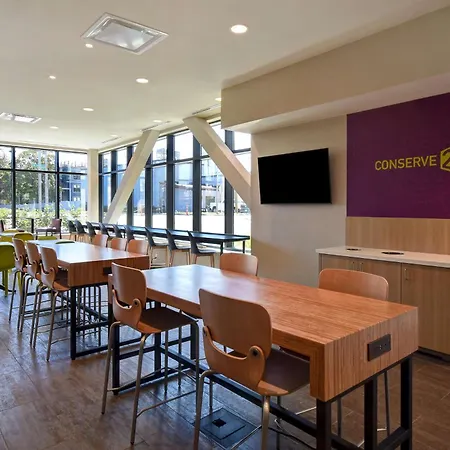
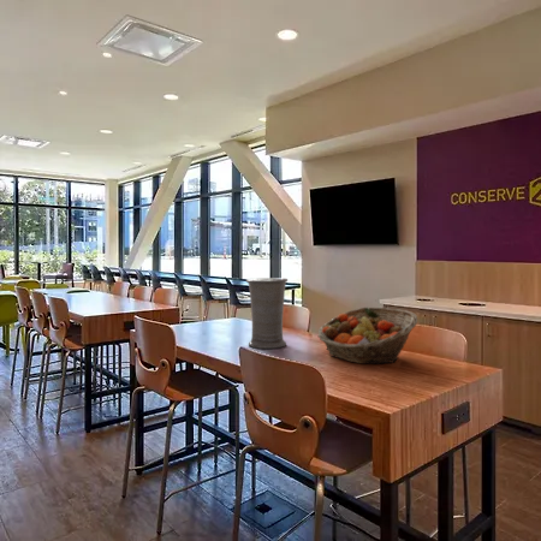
+ vase (267, 311)
+ fruit basket (365, 333)
